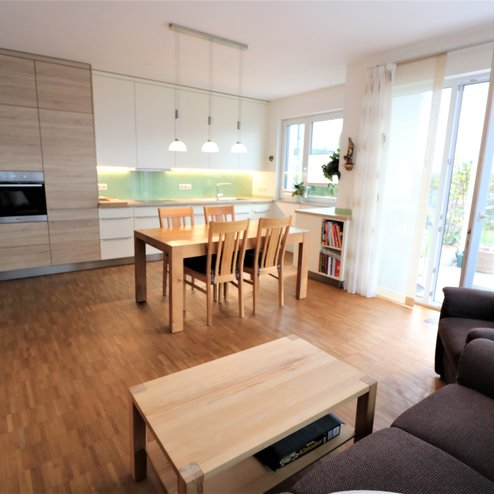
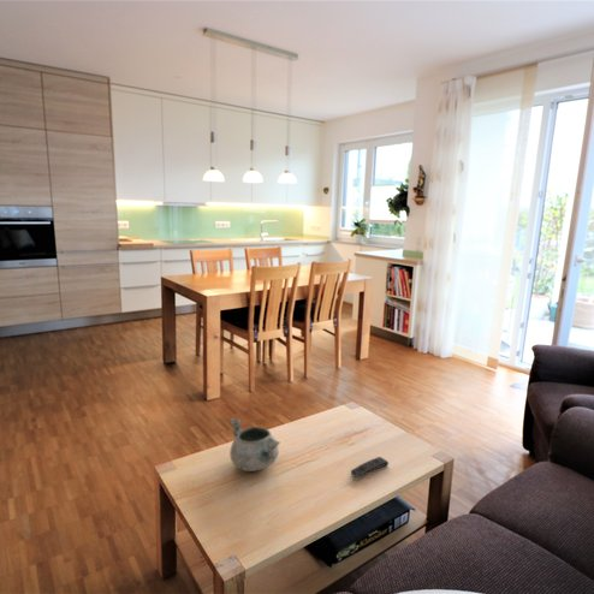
+ decorative bowl (254, 446)
+ remote control (368, 467)
